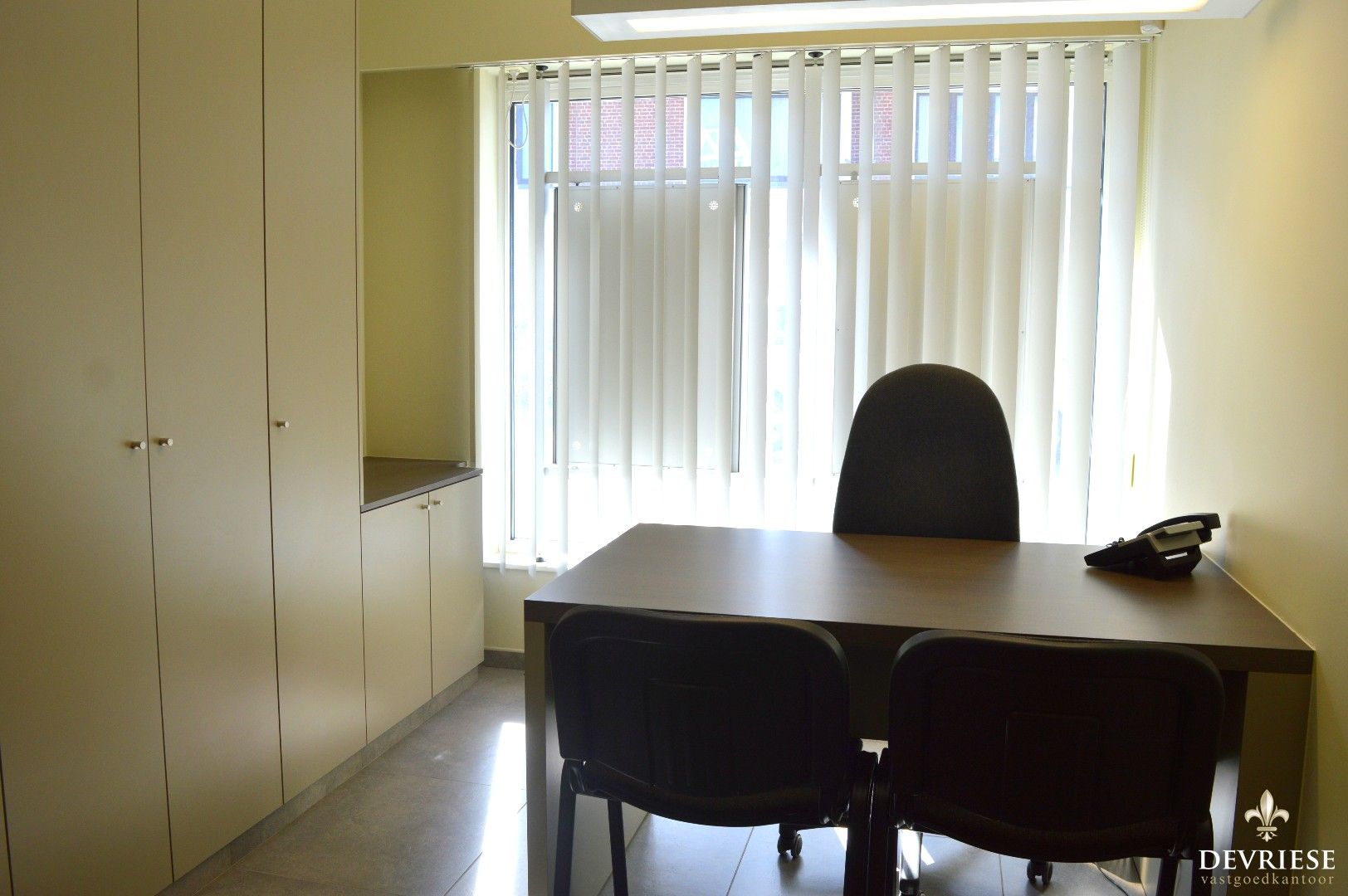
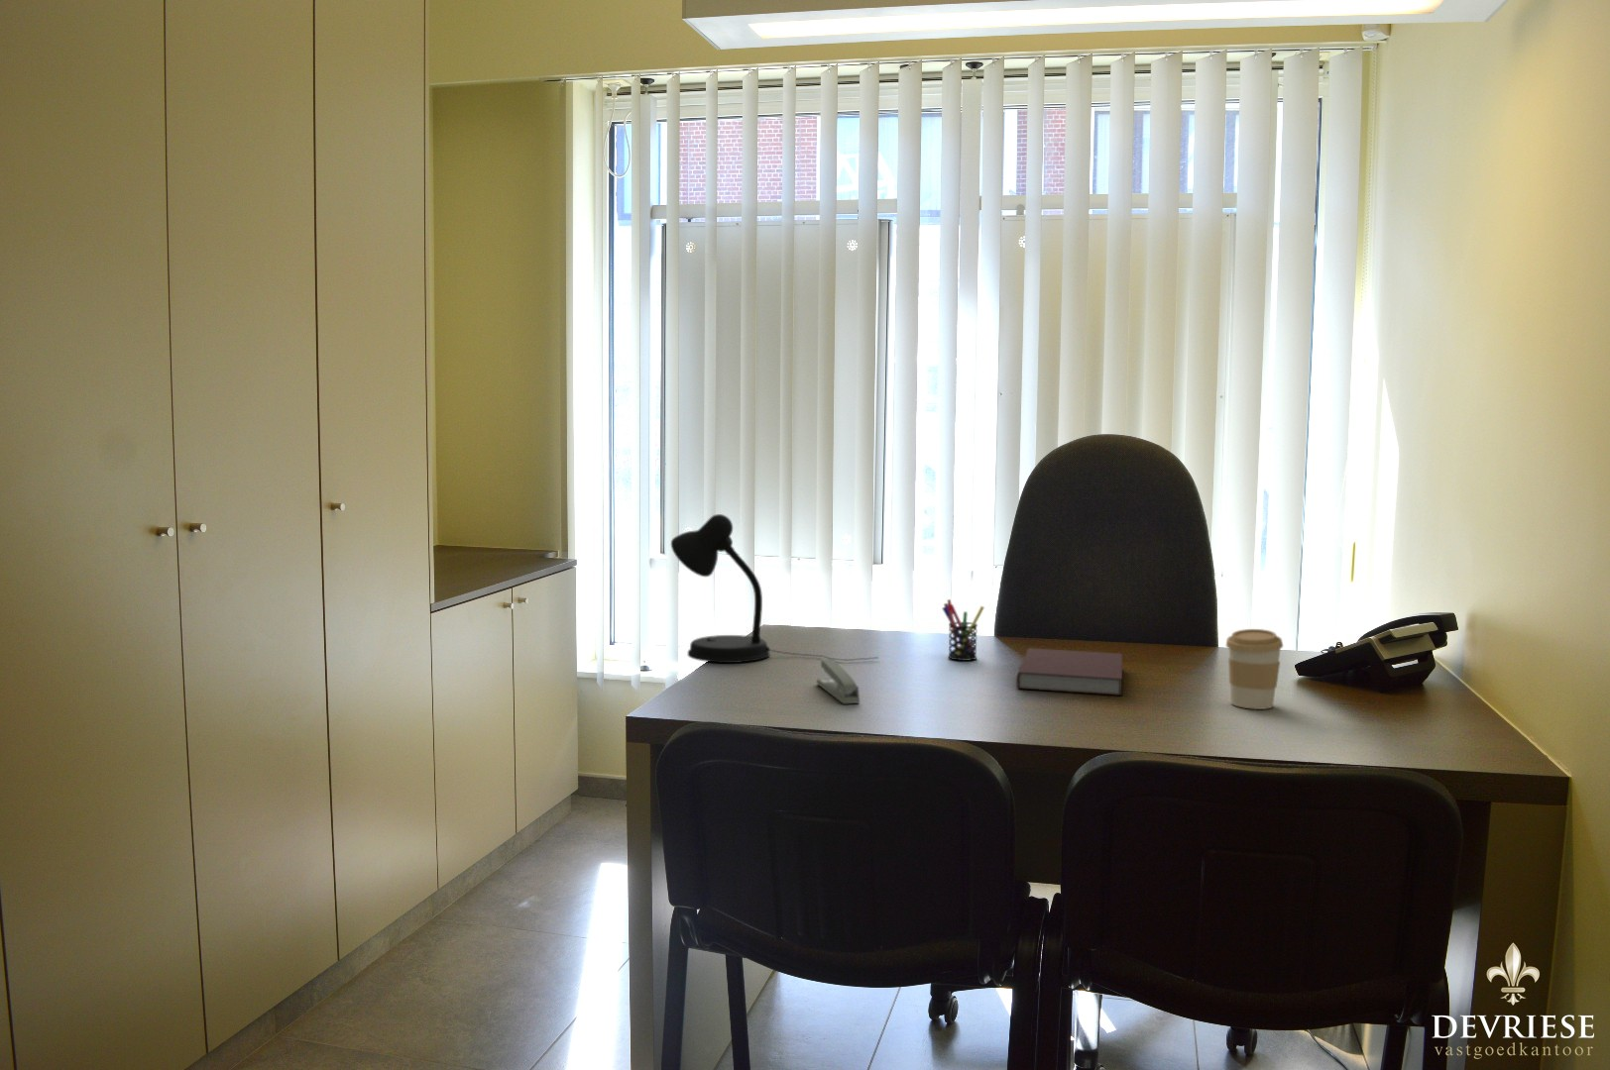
+ pen holder (961, 629)
+ notebook (1070, 670)
+ coffee cup (1253, 668)
+ desk lamp (761, 589)
+ stapler (837, 678)
